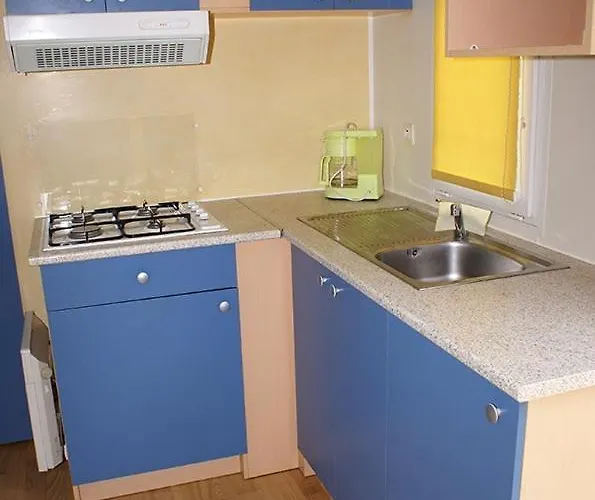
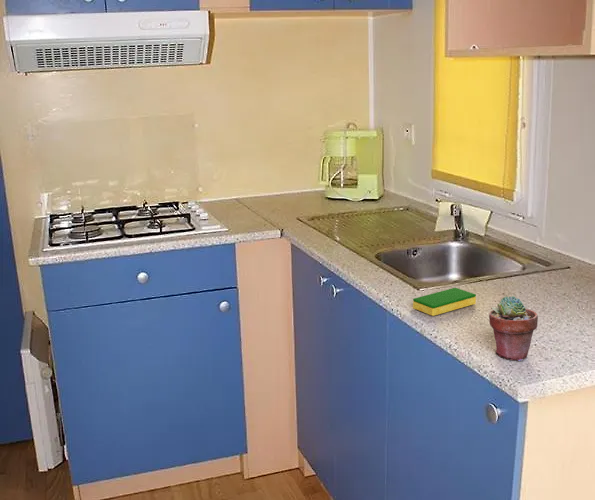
+ potted succulent (512, 325)
+ dish sponge (444, 301)
